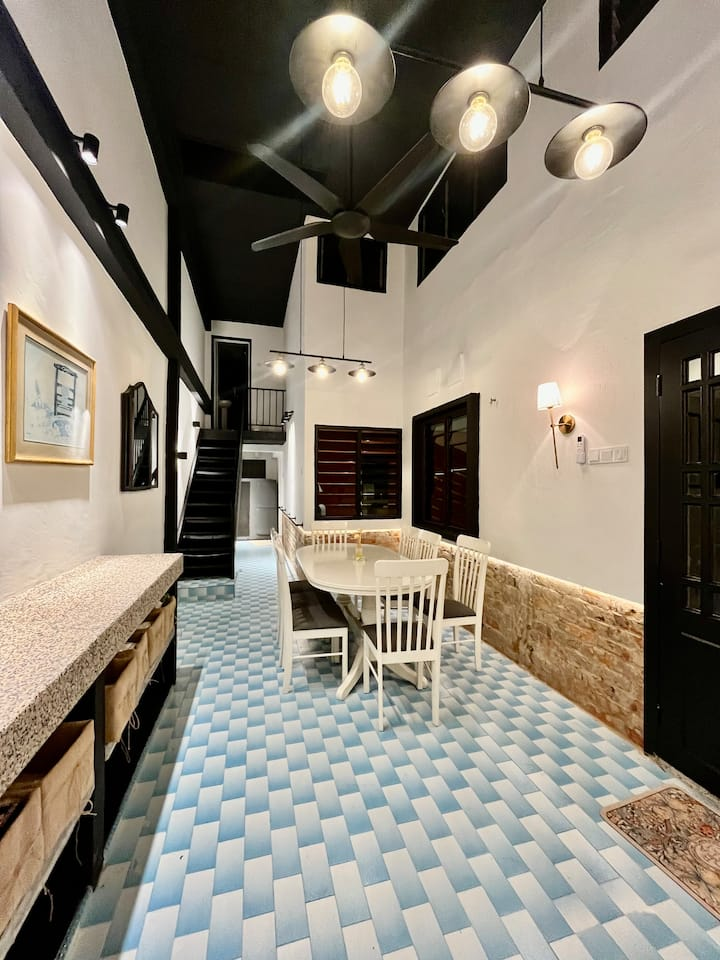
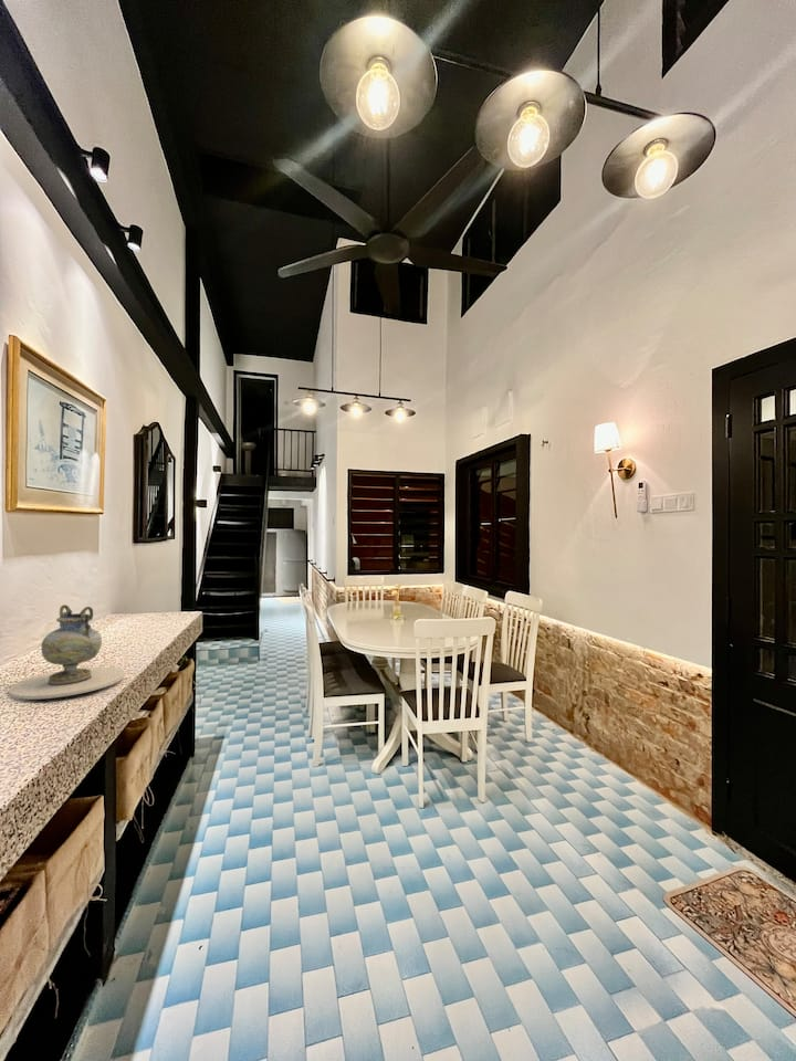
+ decorative vase (71, 644)
